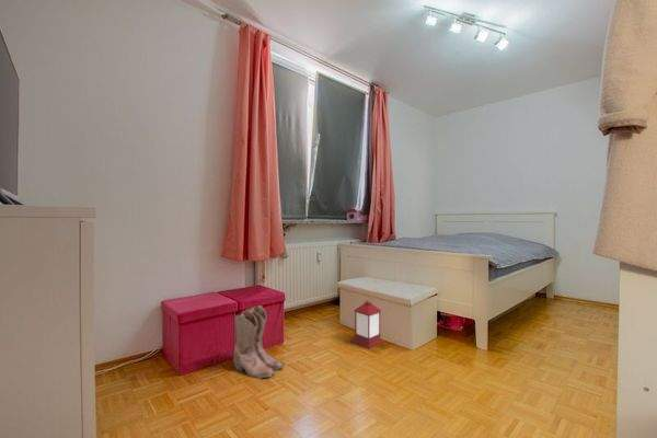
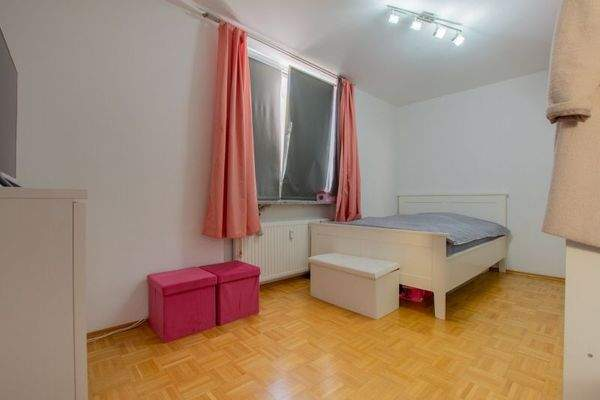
- boots (258, 338)
- lantern (367, 318)
